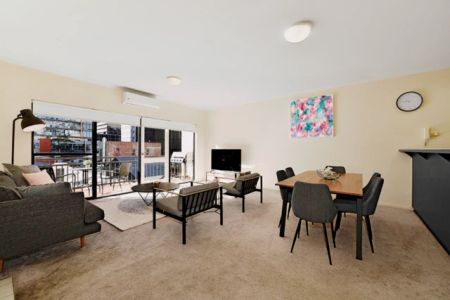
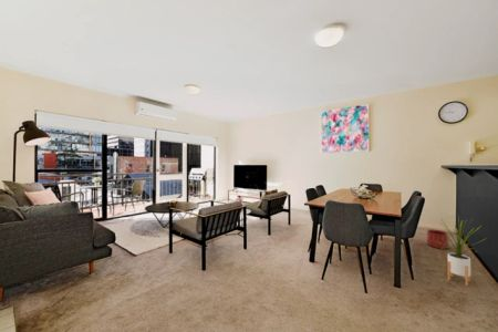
+ house plant (457, 248)
+ planter (437, 238)
